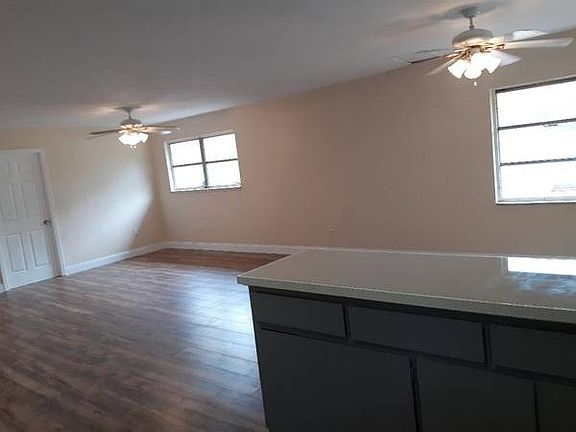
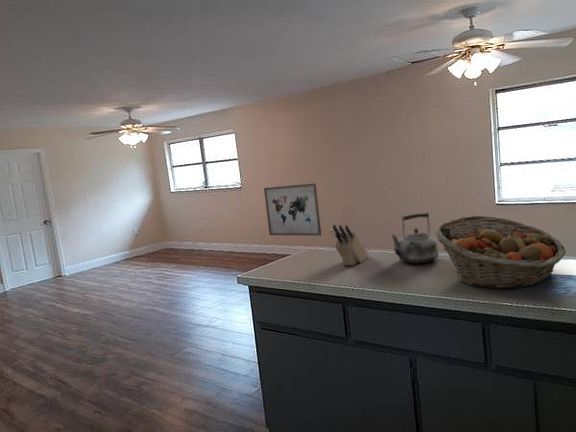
+ kettle (412, 237)
+ fruit basket (497, 248)
+ wall art (291, 210)
+ knife block (350, 242)
